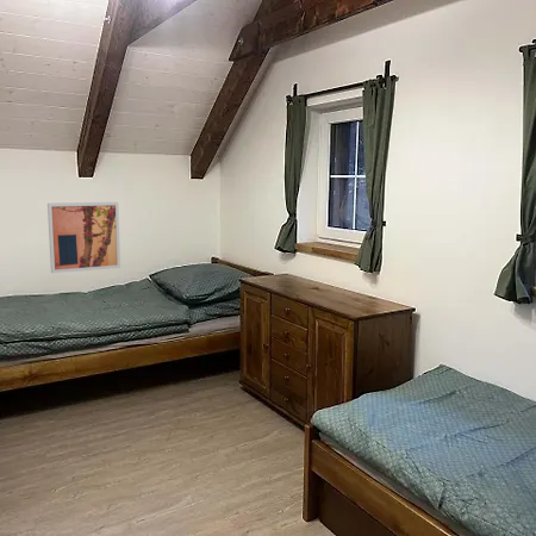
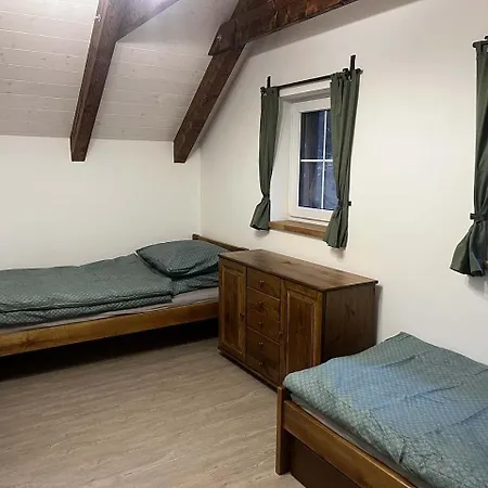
- wall art (85, 236)
